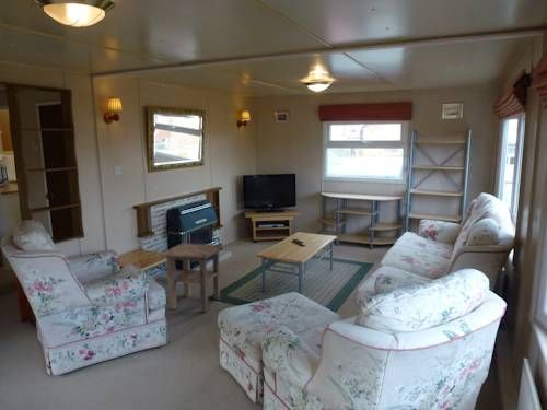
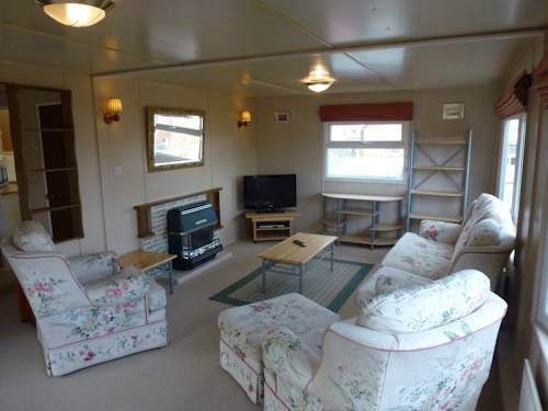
- side table (194, 276)
